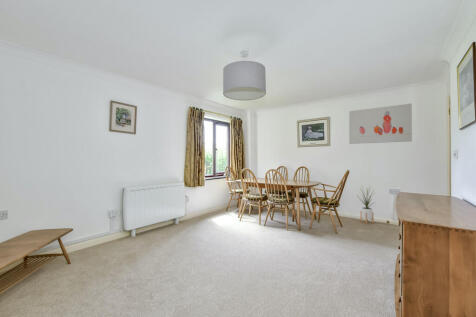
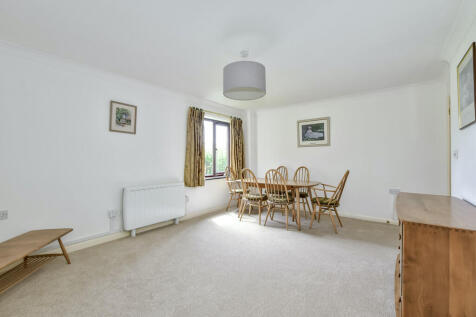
- house plant (367, 203)
- wall art (378, 125)
